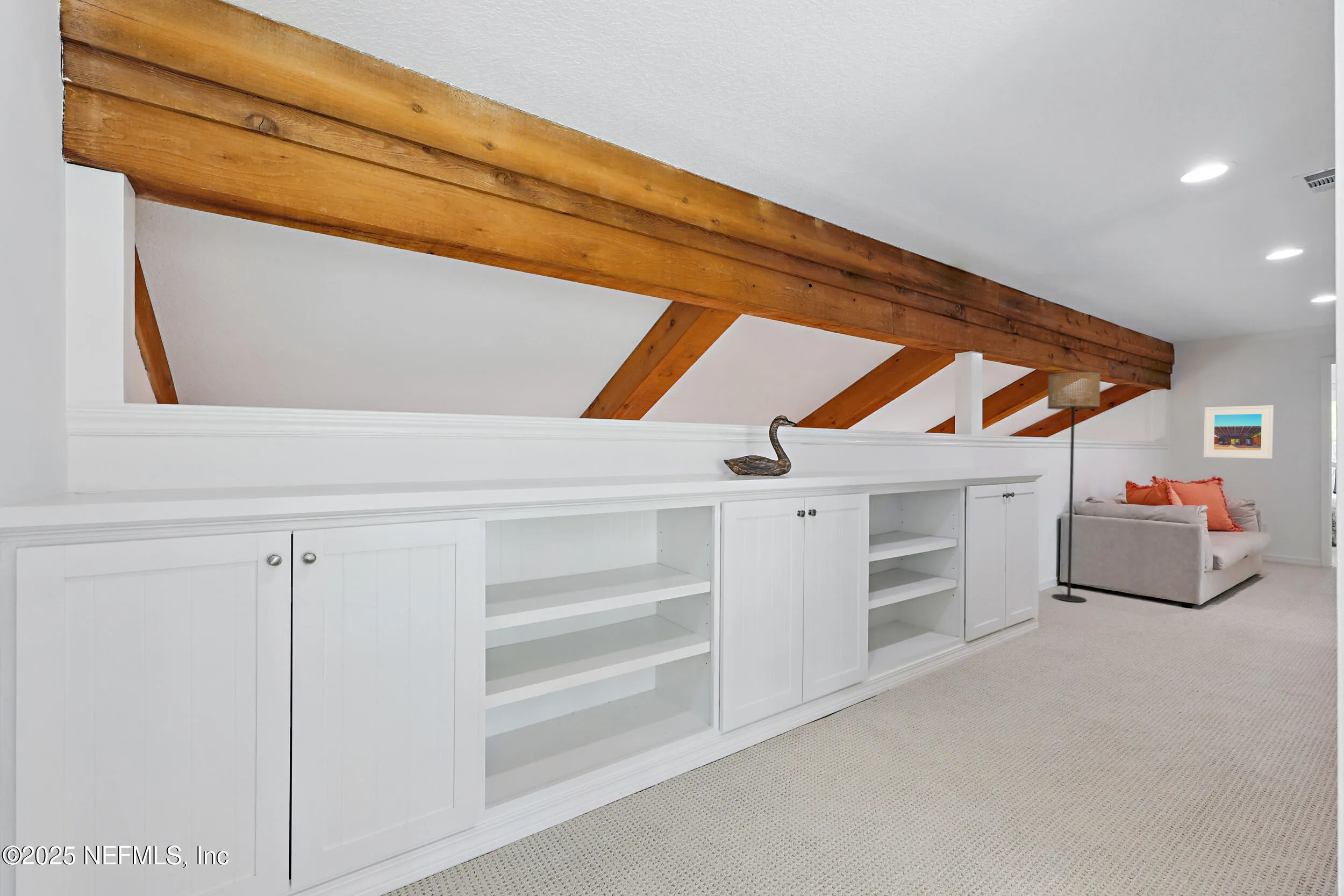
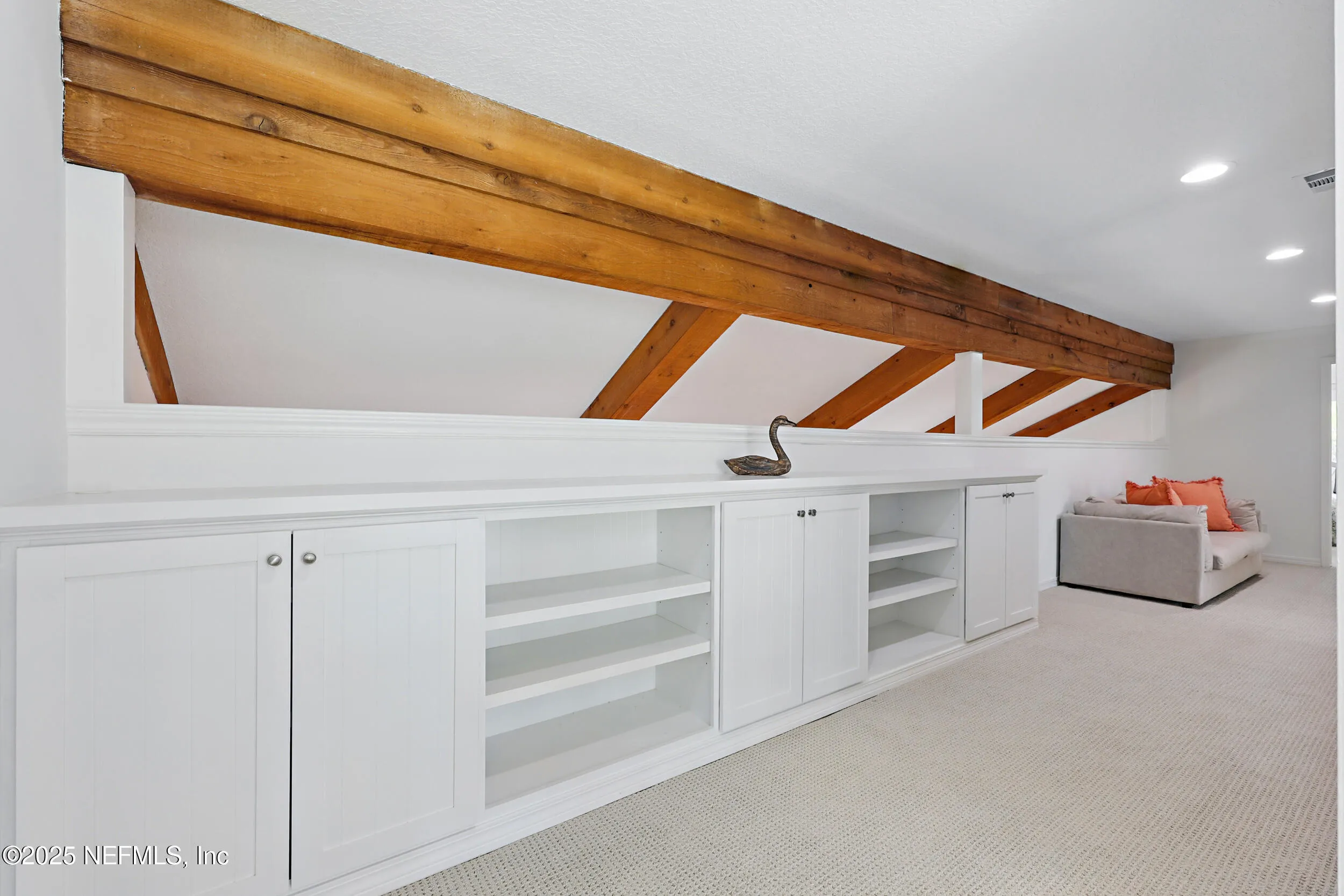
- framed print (1237, 432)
- floor lamp (1071, 486)
